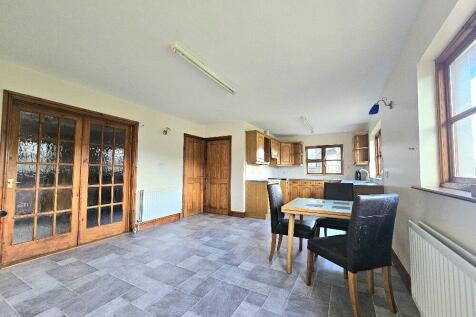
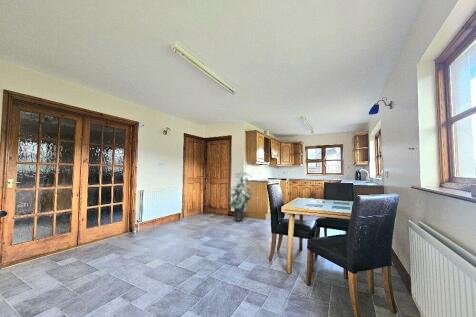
+ indoor plant (239, 194)
